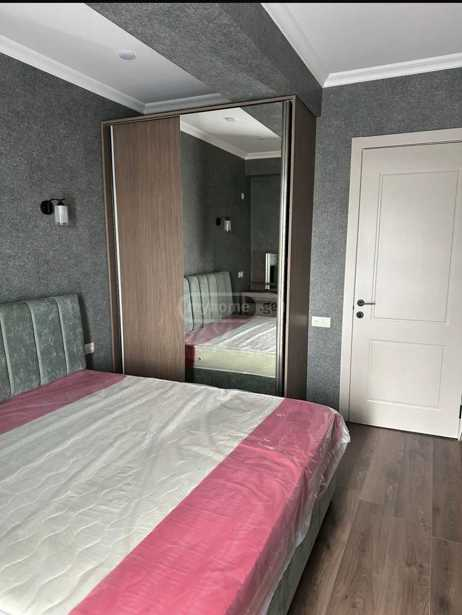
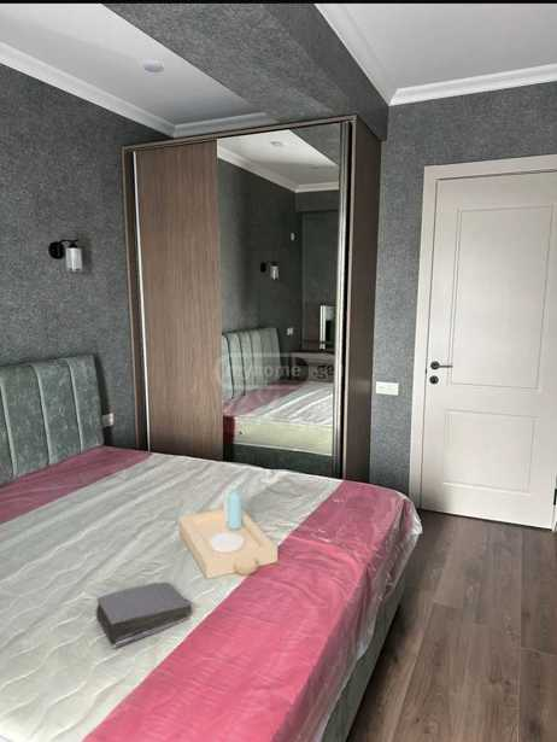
+ book (143, 607)
+ serving tray (224, 521)
